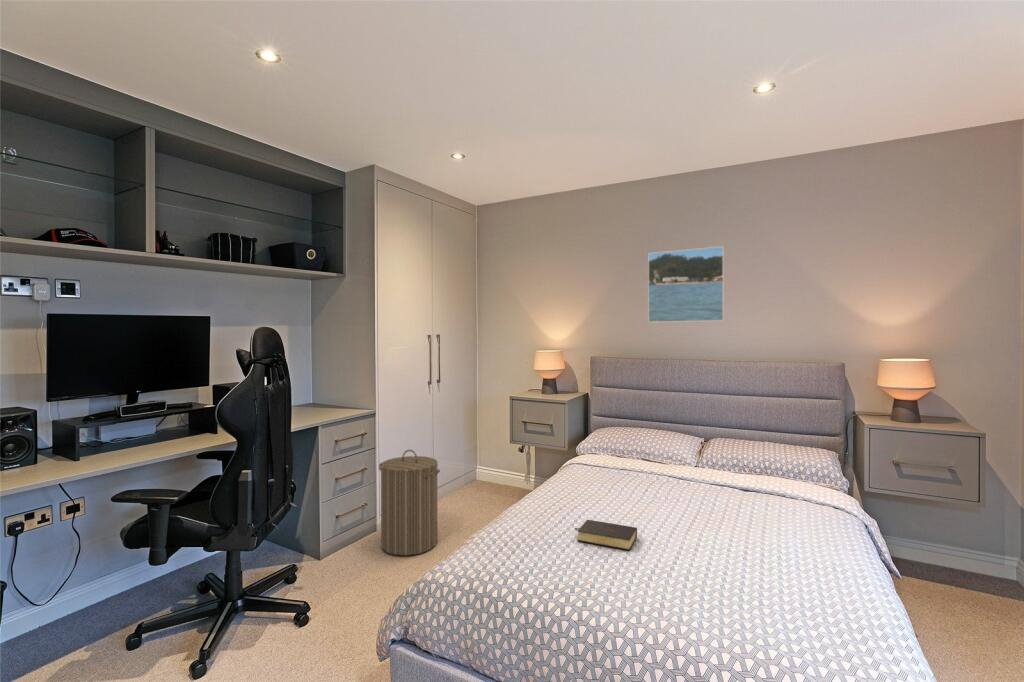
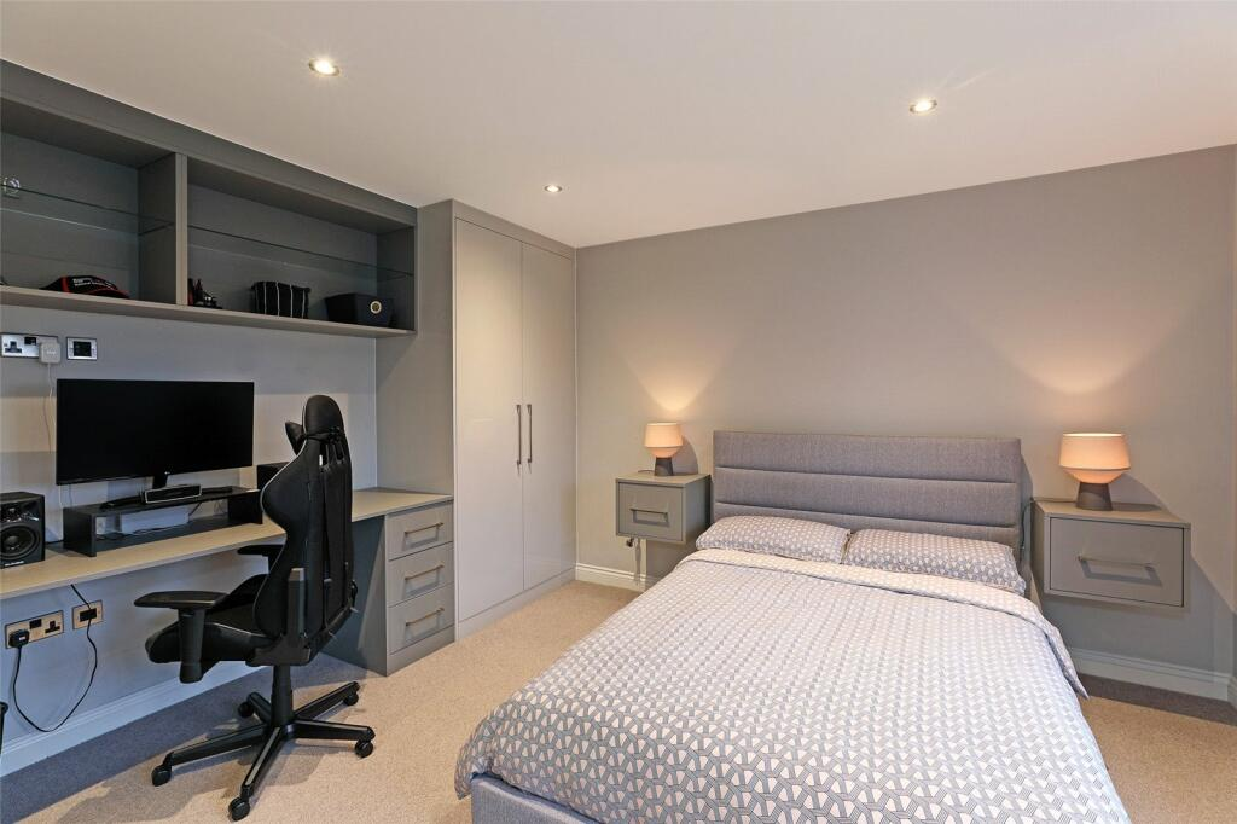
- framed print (684, 285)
- bible (601, 533)
- laundry hamper (409, 496)
